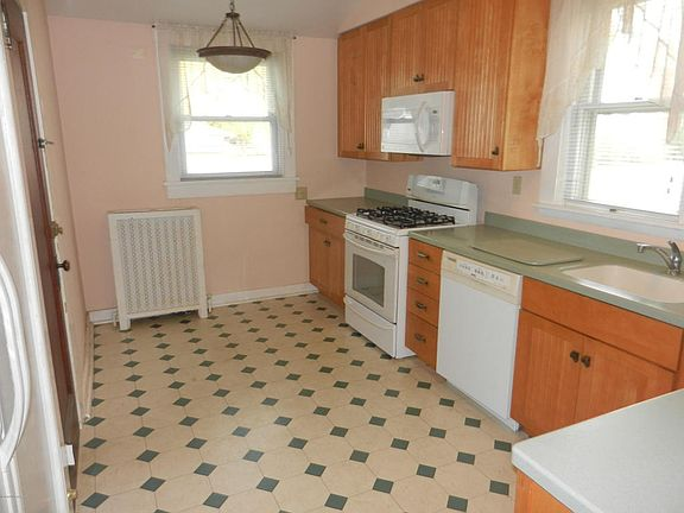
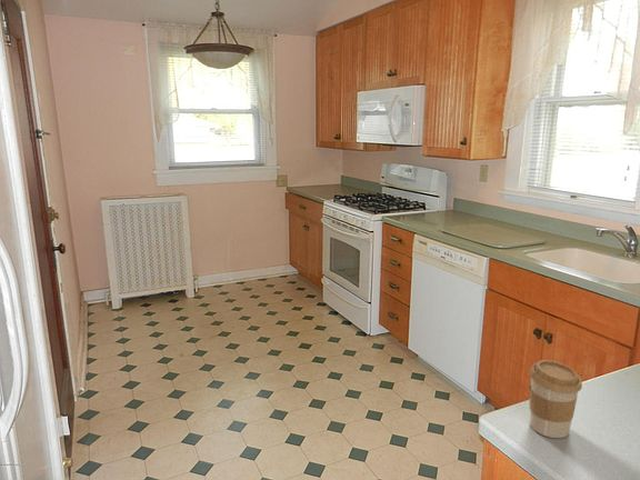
+ coffee cup (552, 398)
